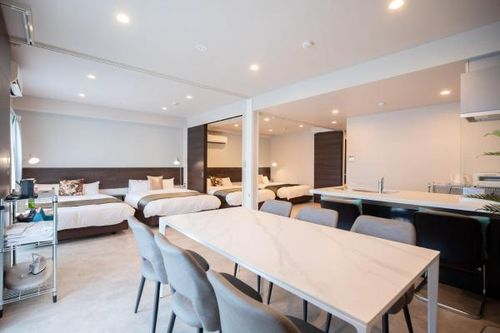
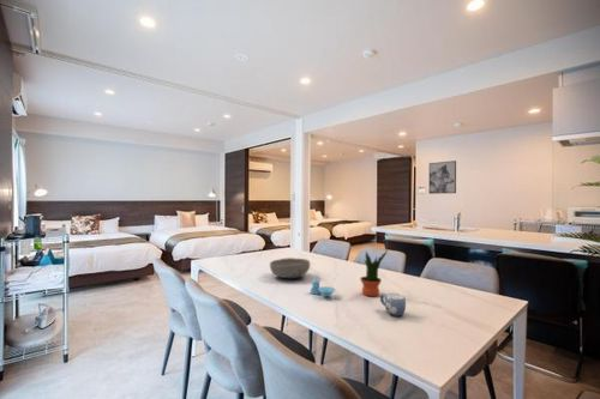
+ potted plant (374, 270)
+ salt and pepper shaker set (322, 288)
+ wall art (442, 177)
+ bowl (289, 268)
+ mug (391, 303)
